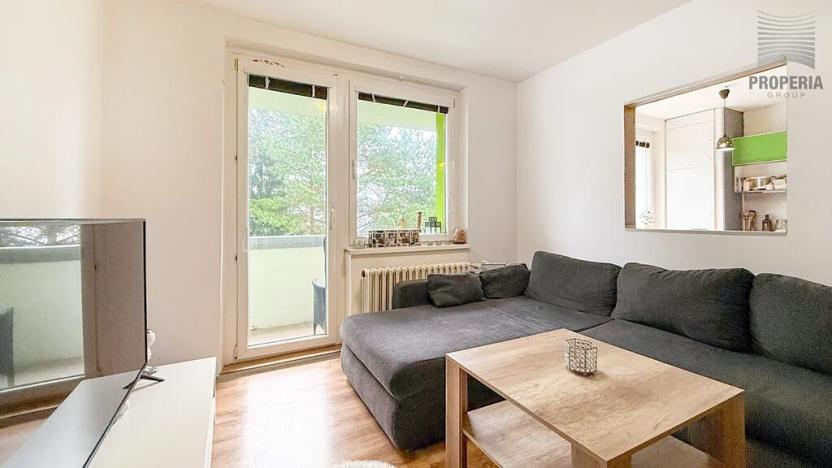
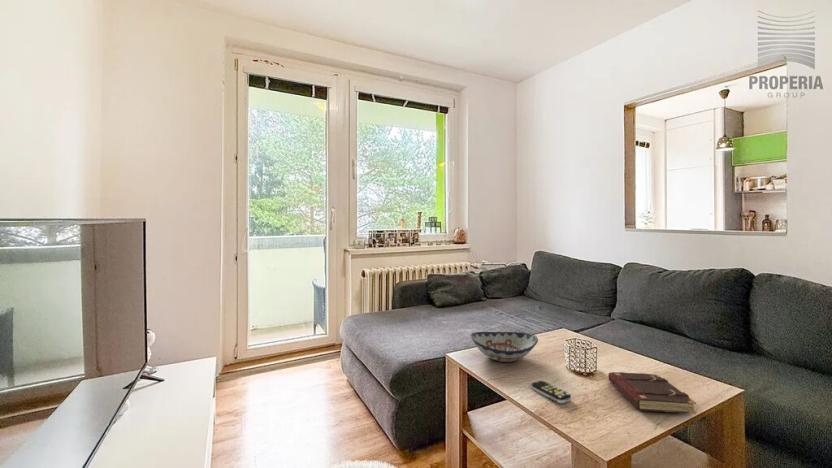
+ remote control (550, 391)
+ book (648, 390)
+ decorative bowl (503, 347)
